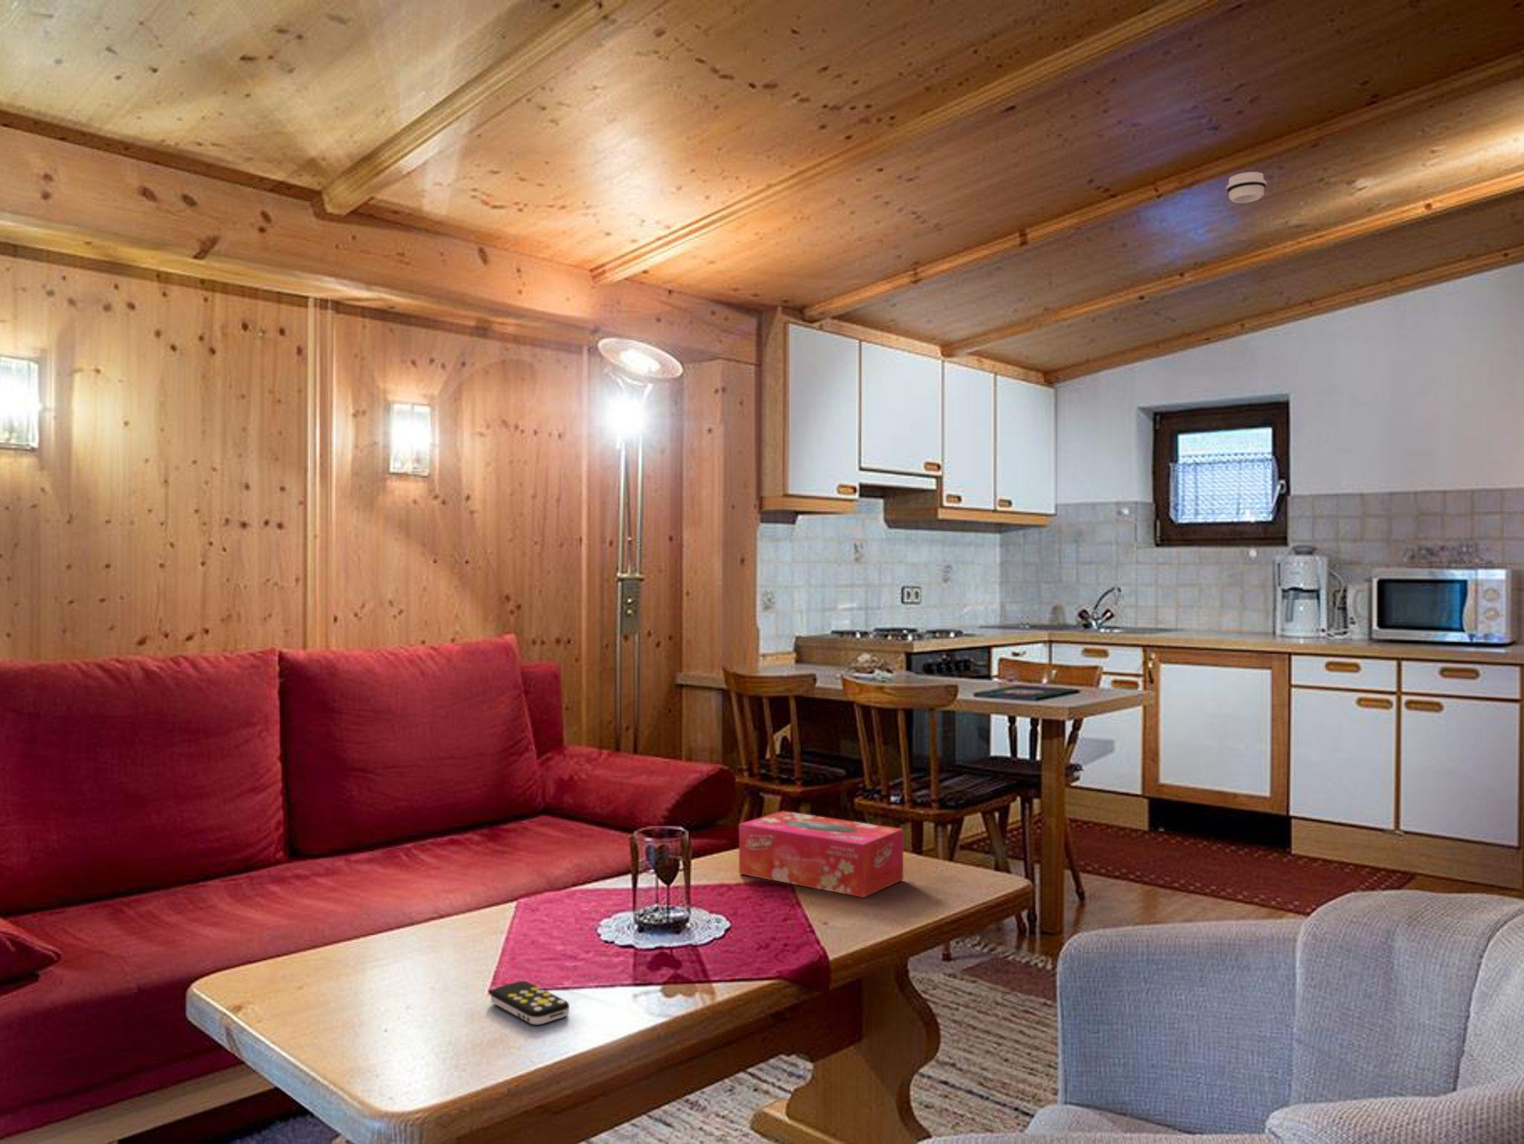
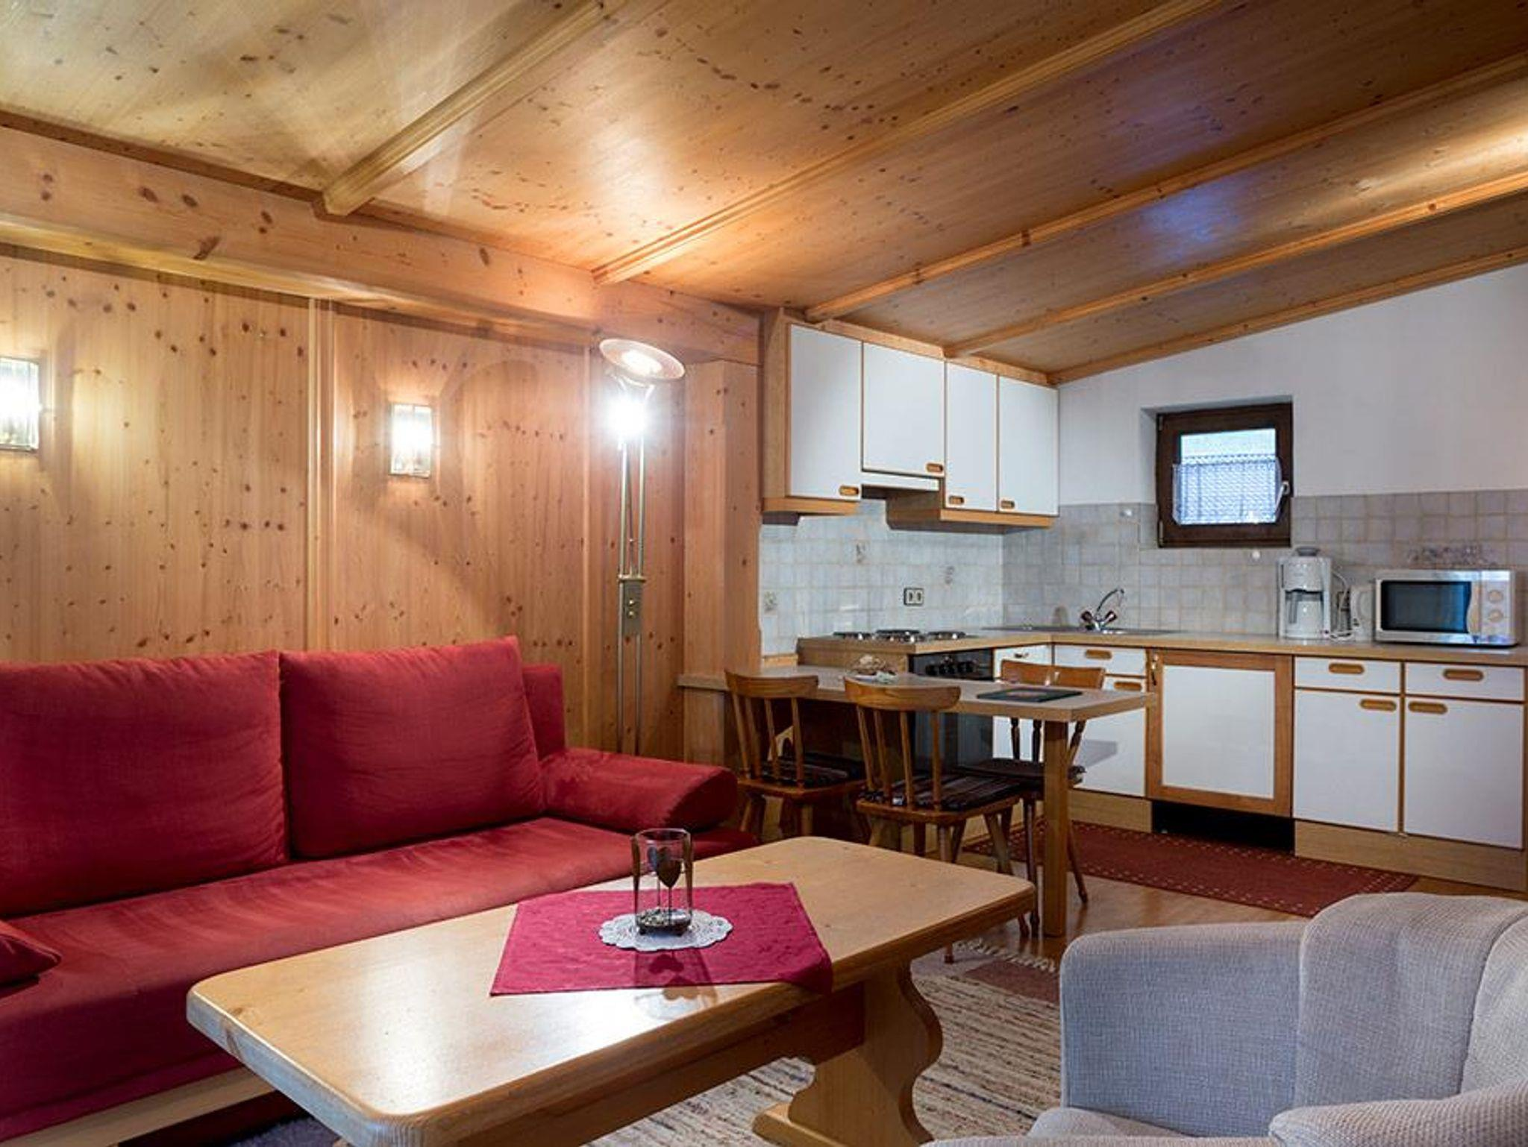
- tissue box (820, 851)
- remote control (529, 1001)
- smoke detector (1245, 187)
